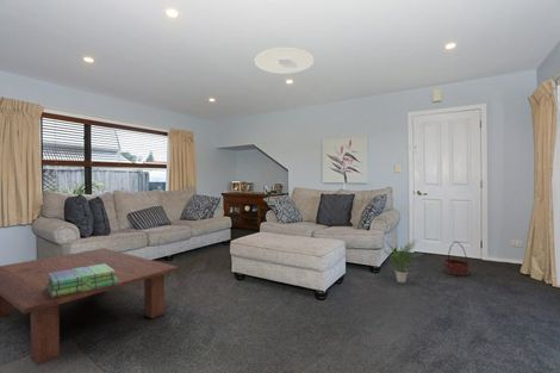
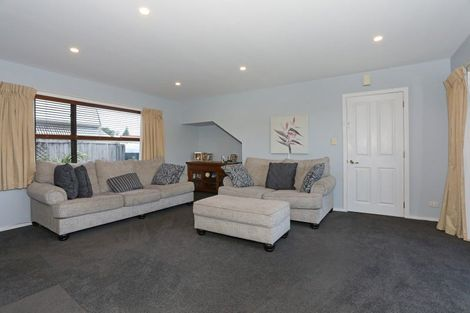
- ceiling light (284, 58)
- potted plant (400, 260)
- stack of books (81, 278)
- coffee table (79, 292)
- basket (456, 260)
